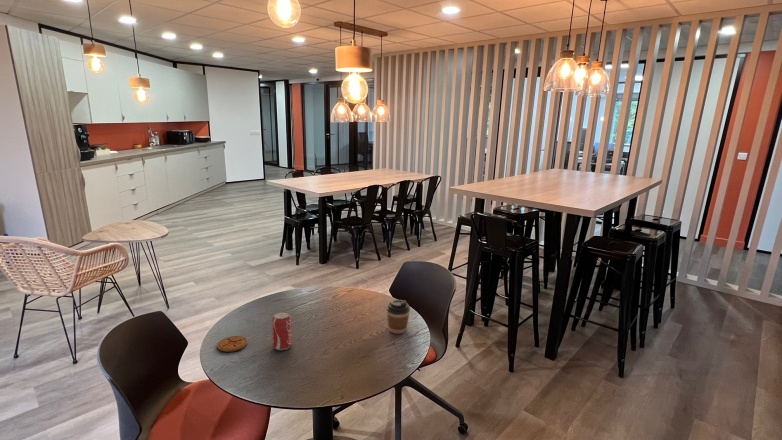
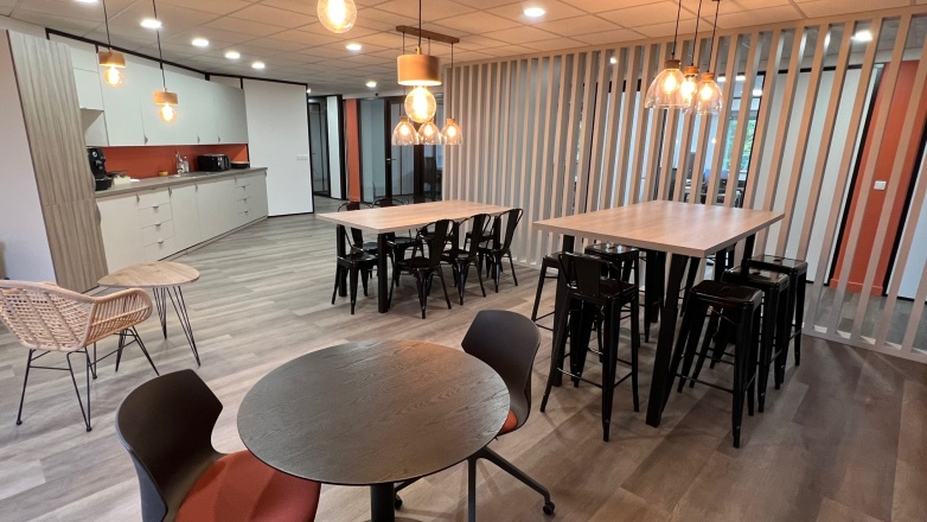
- coffee cup (397, 315)
- beverage can (281, 330)
- coaster (232, 343)
